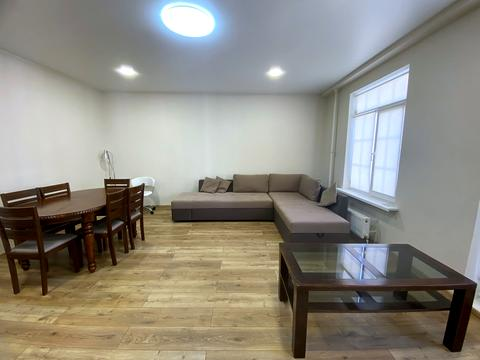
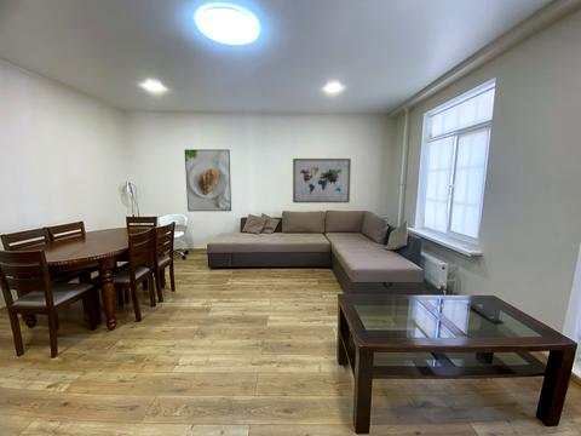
+ wall art (321, 180)
+ remote control (483, 312)
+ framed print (208, 180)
